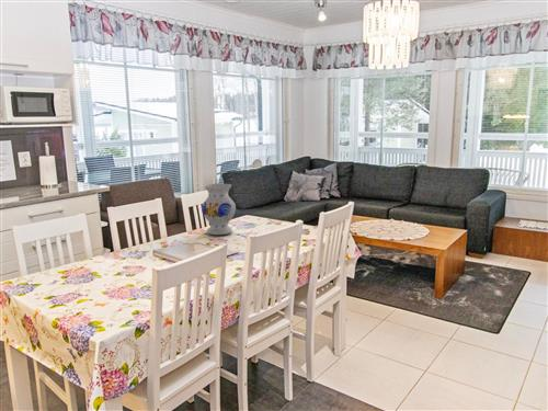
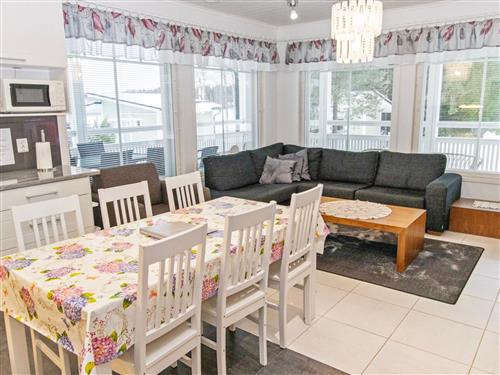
- vase (218, 208)
